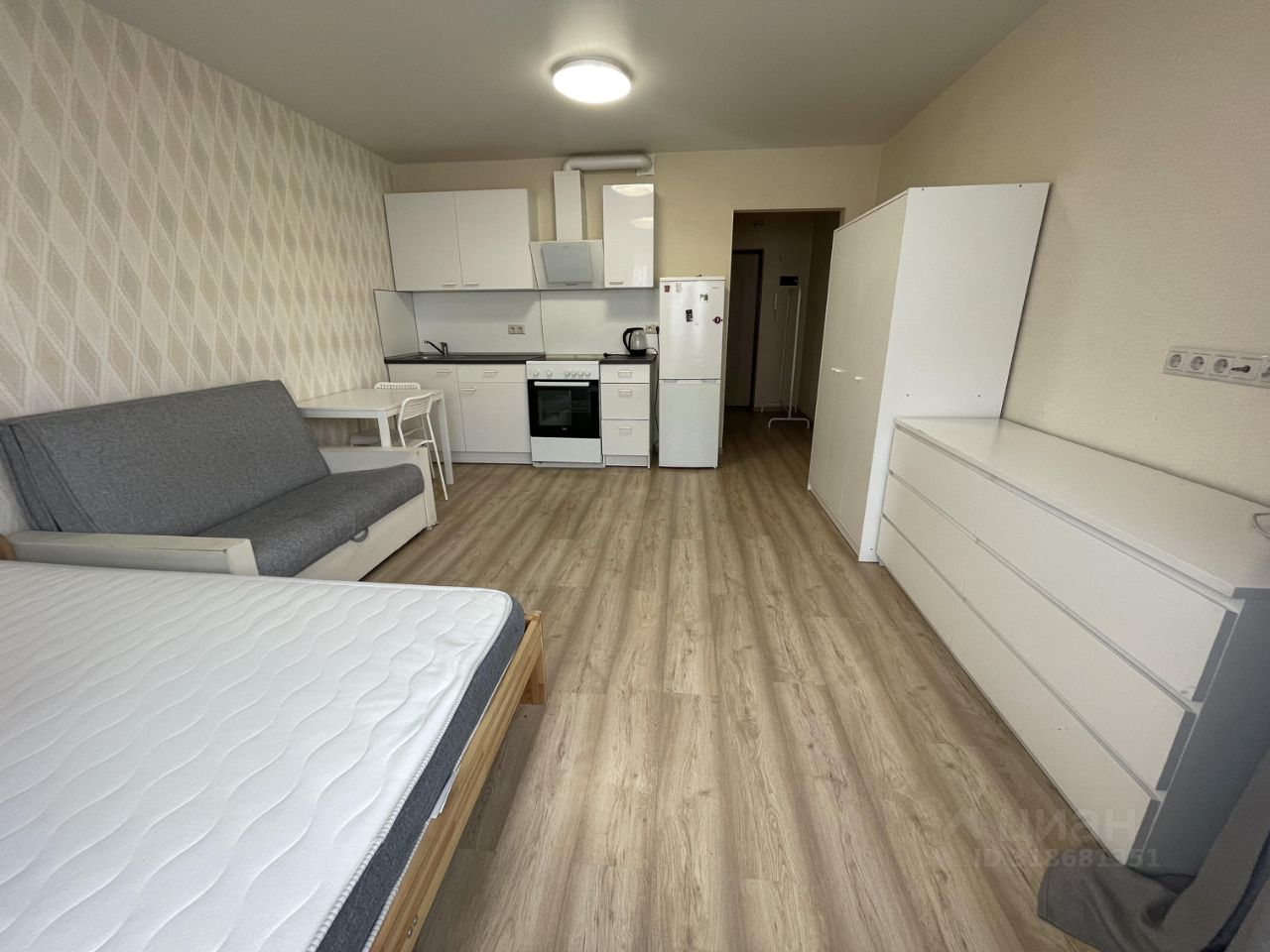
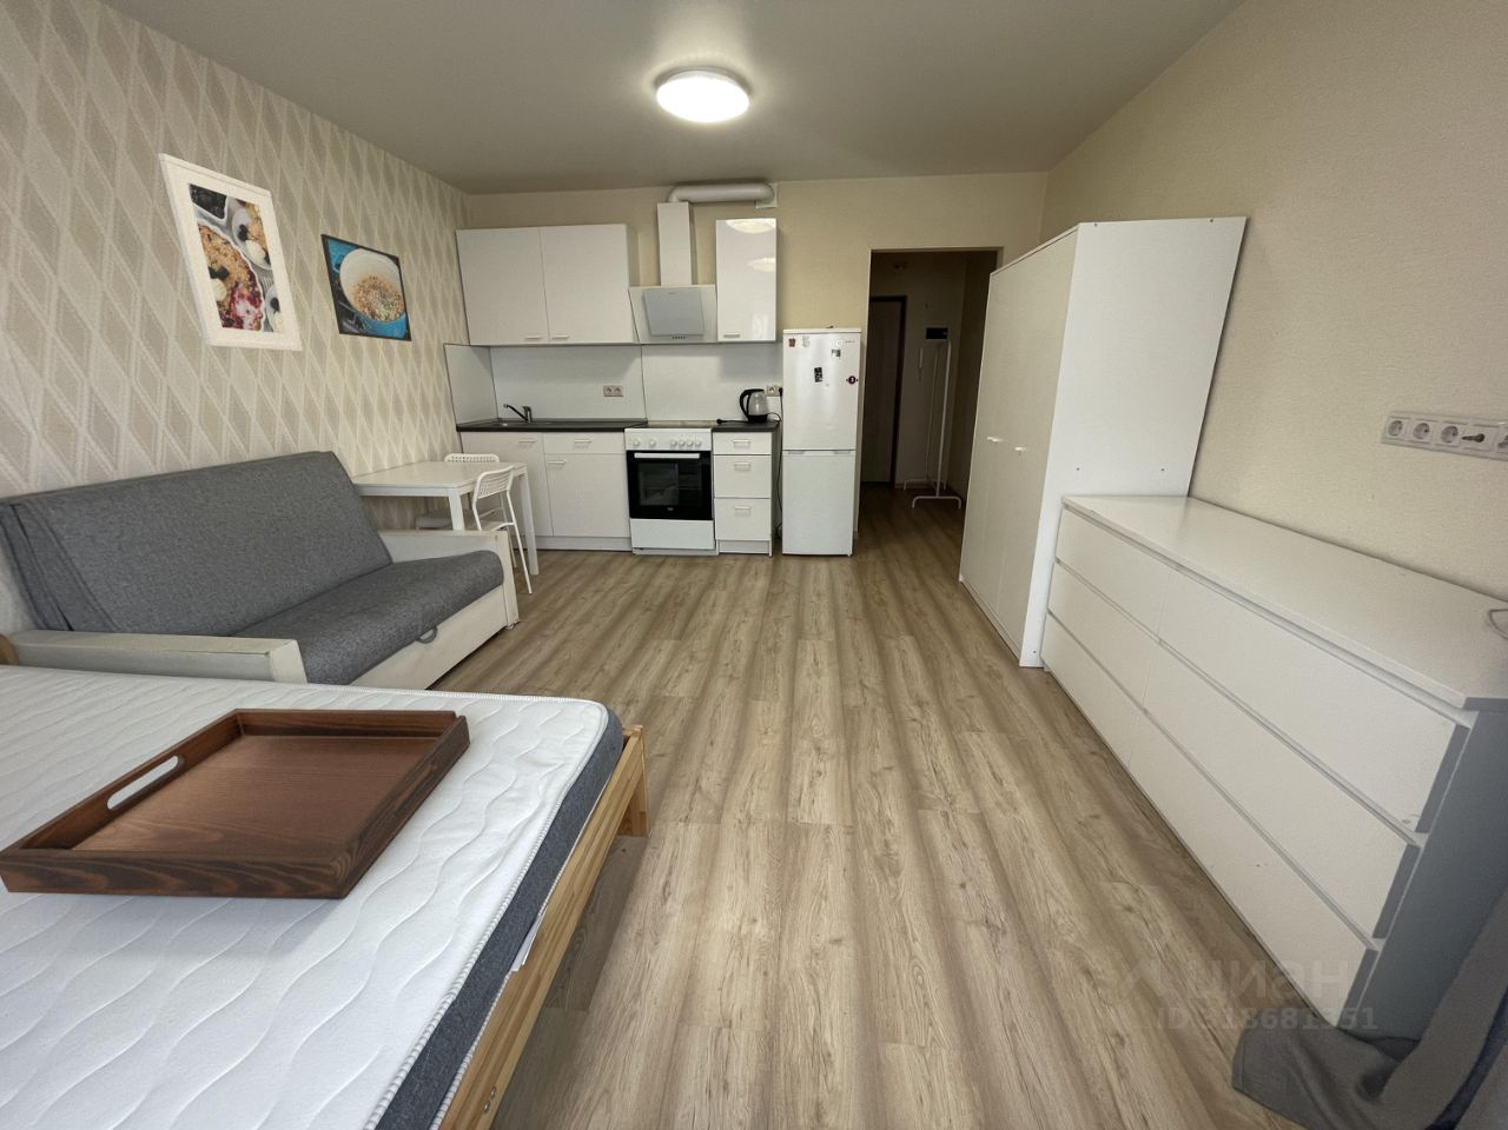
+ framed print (239, 264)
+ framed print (370, 293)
+ serving tray (278, 786)
